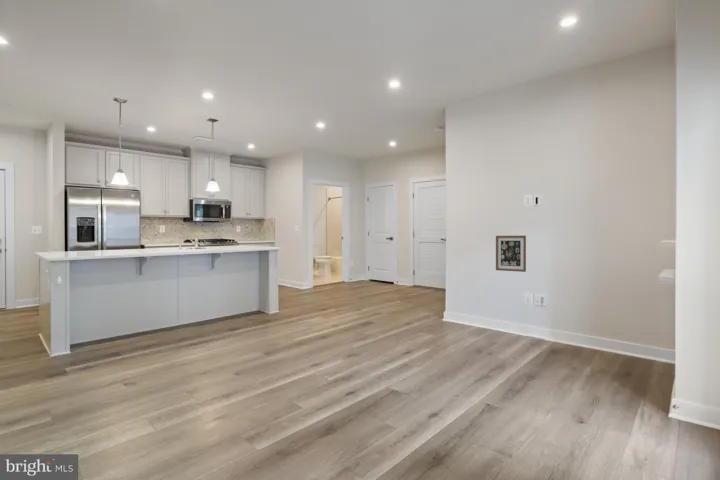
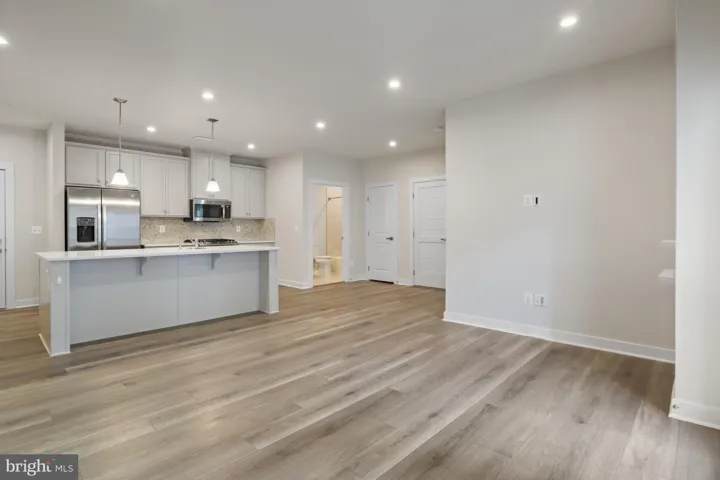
- wall art (510, 253)
